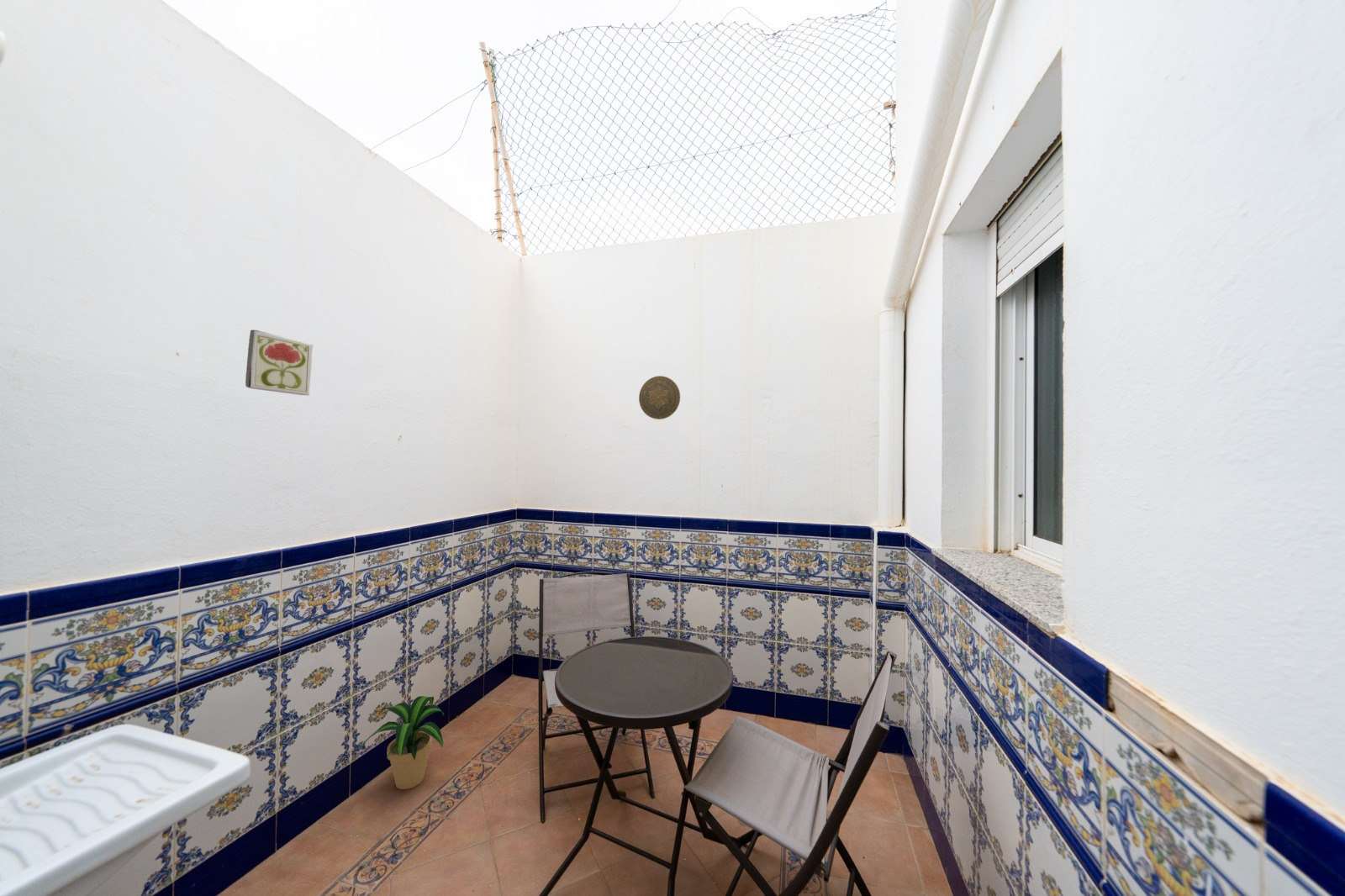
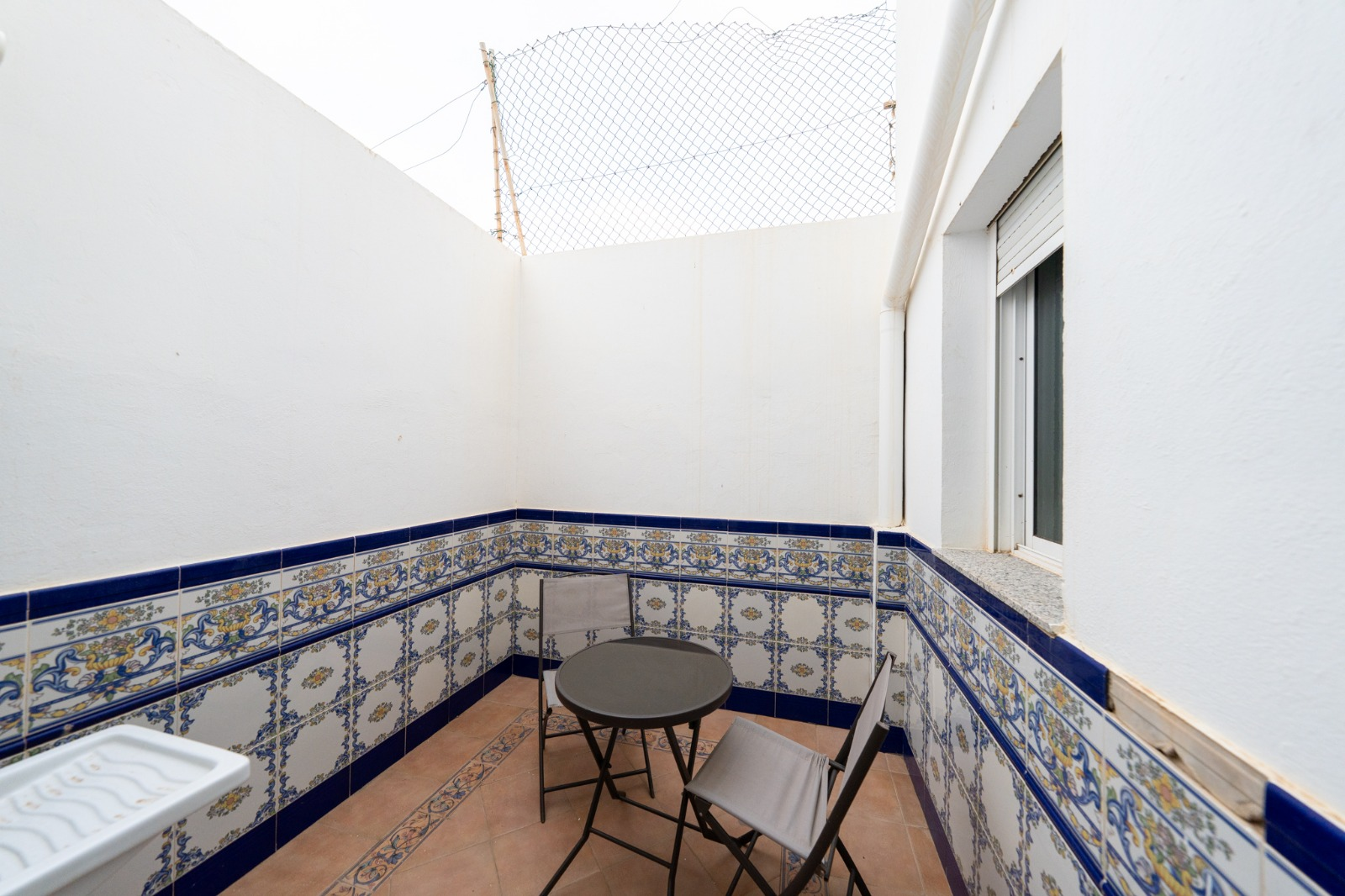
- potted plant (410, 744)
- decorative plate (658, 397)
- decorative tile (281, 364)
